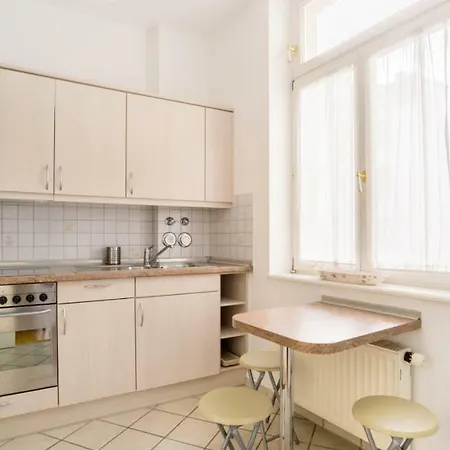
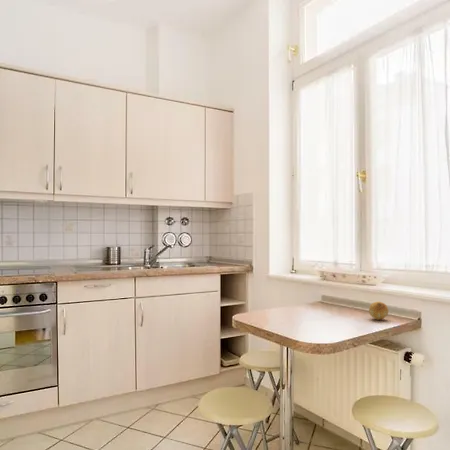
+ fruit (378, 310)
